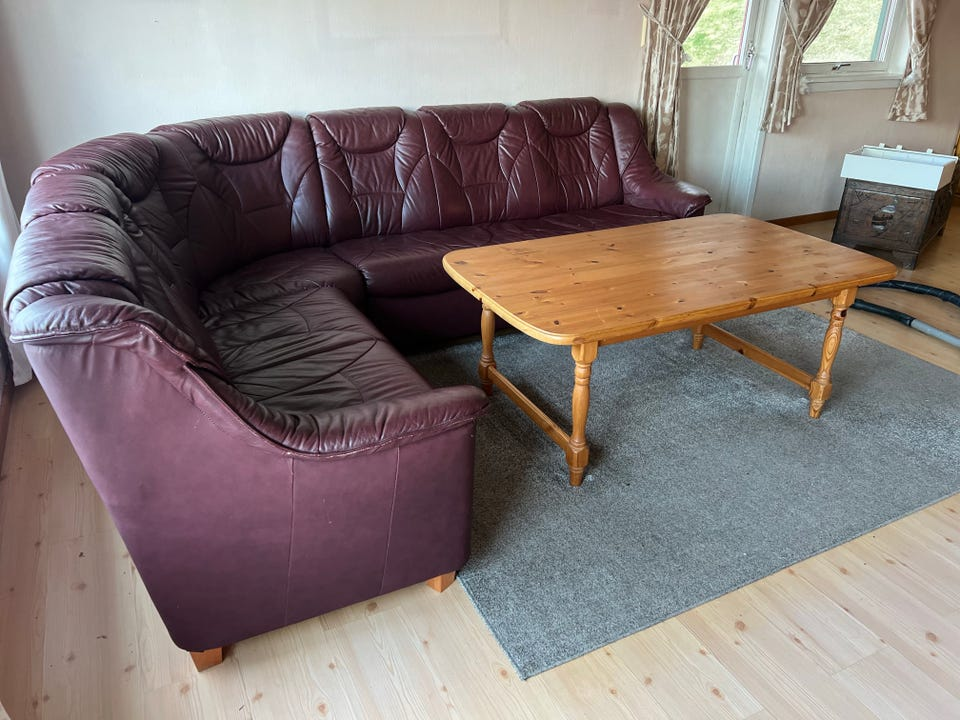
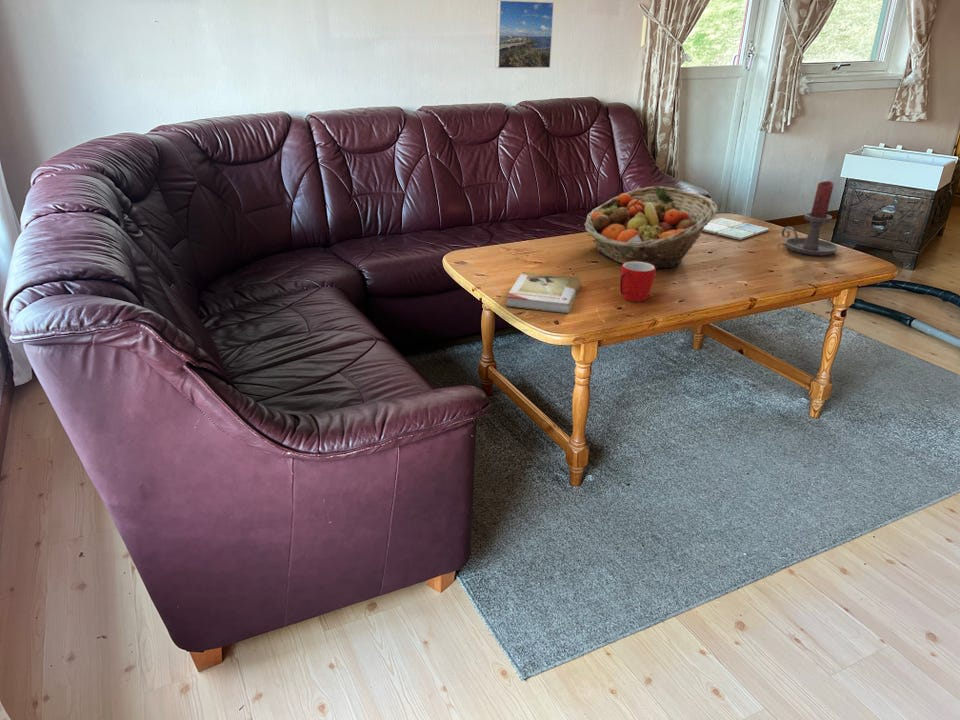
+ candle holder (812, 214)
+ fruit basket (647, 225)
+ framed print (524, 35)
+ book (544, 291)
+ mug (633, 283)
+ drink coaster (730, 228)
